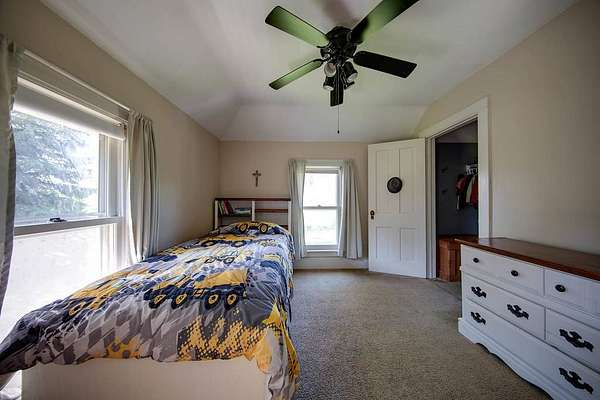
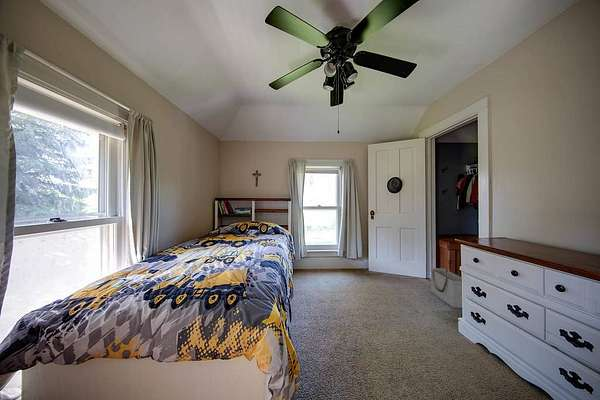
+ storage bin (447, 286)
